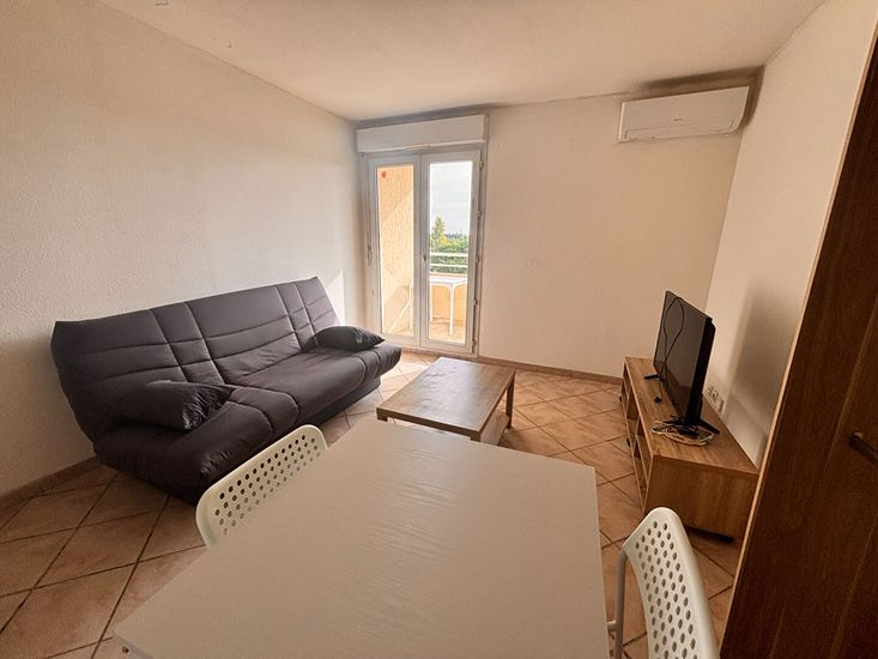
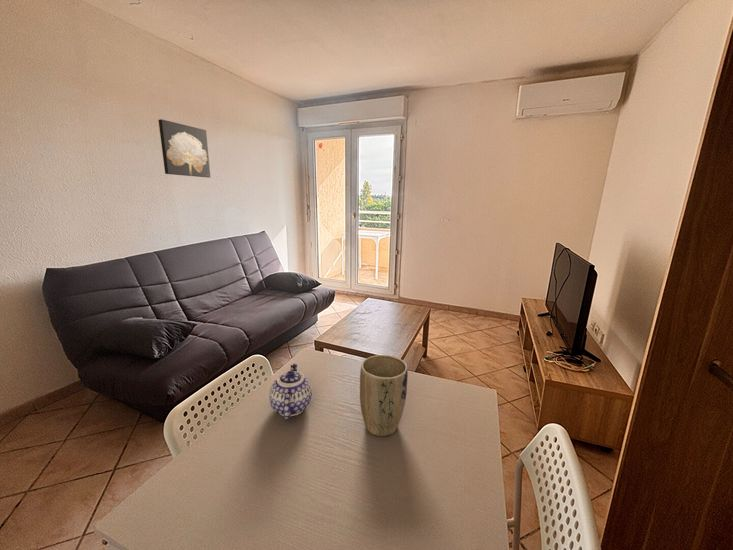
+ teapot (290, 389)
+ wall art (186, 151)
+ plant pot (382, 396)
